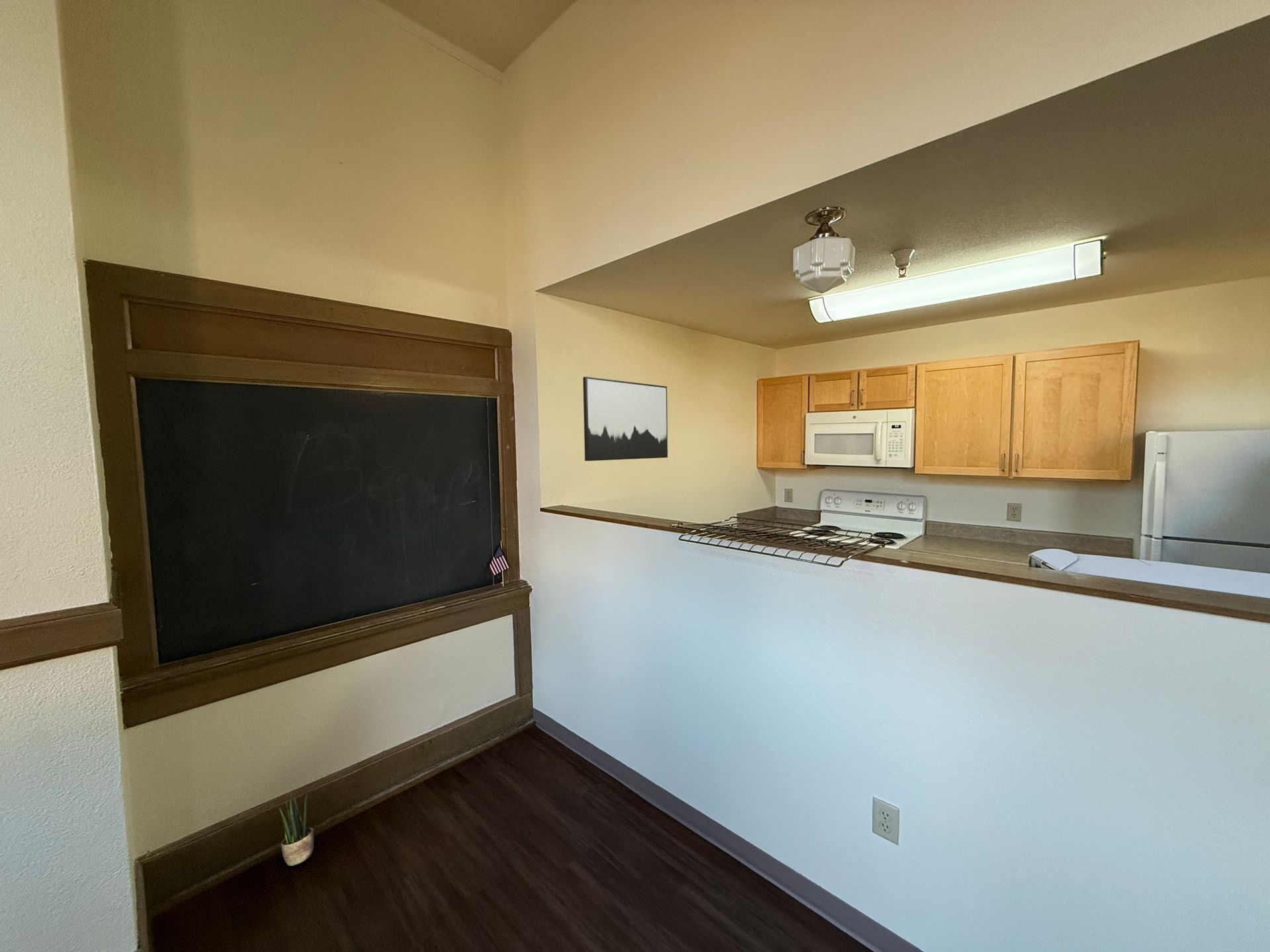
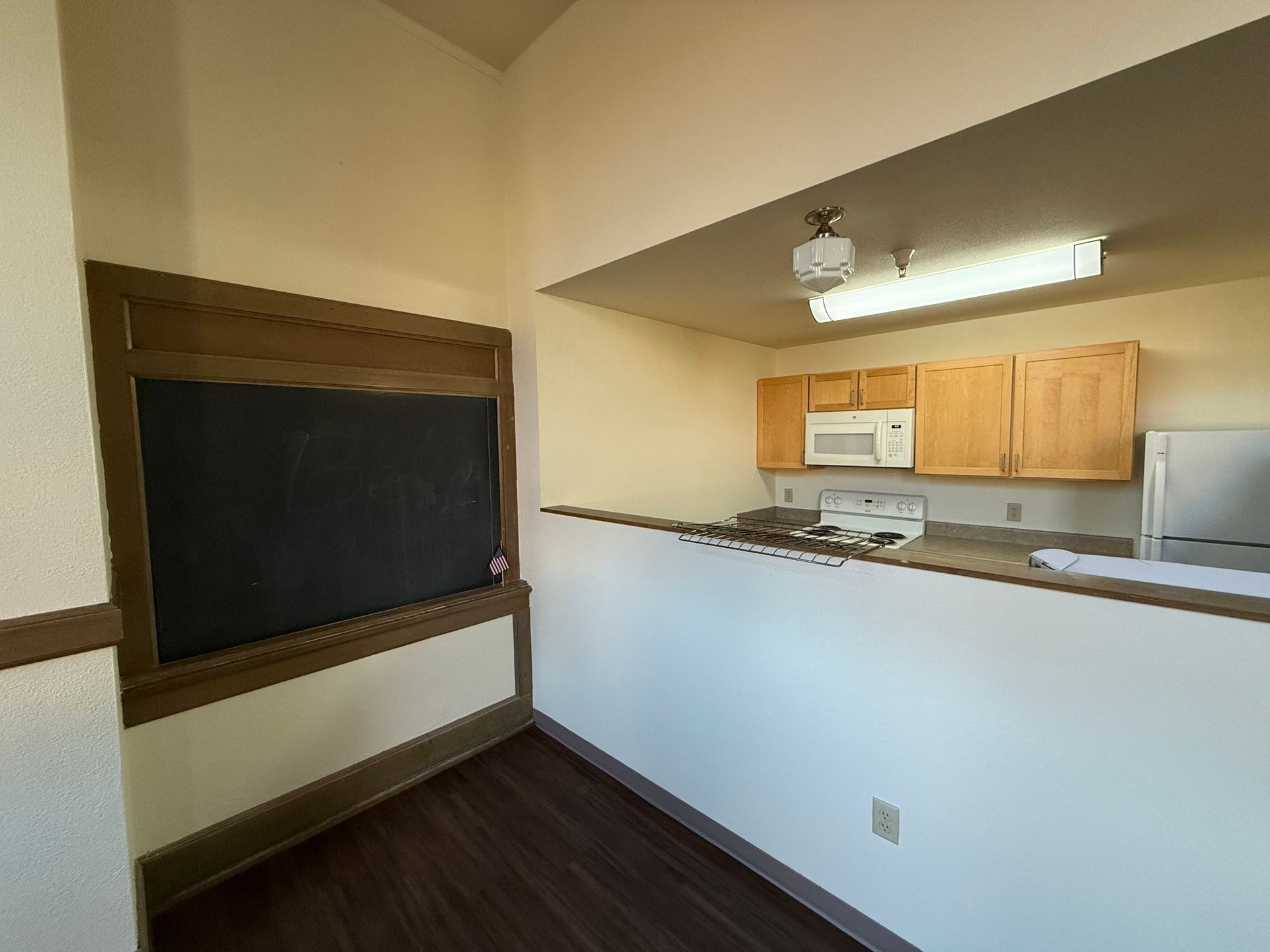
- wall art (629, 420)
- potted plant (296, 824)
